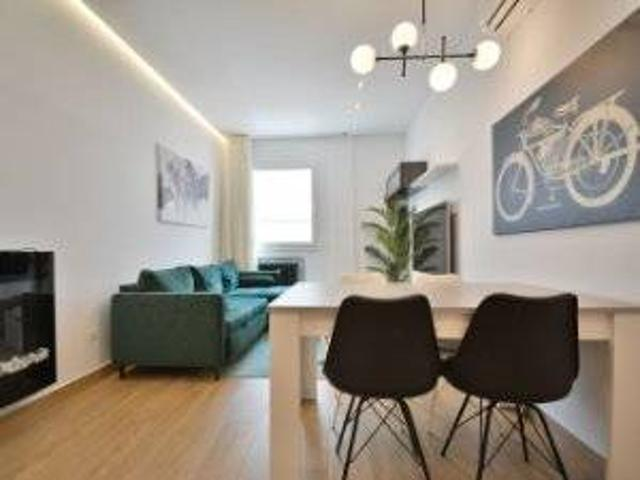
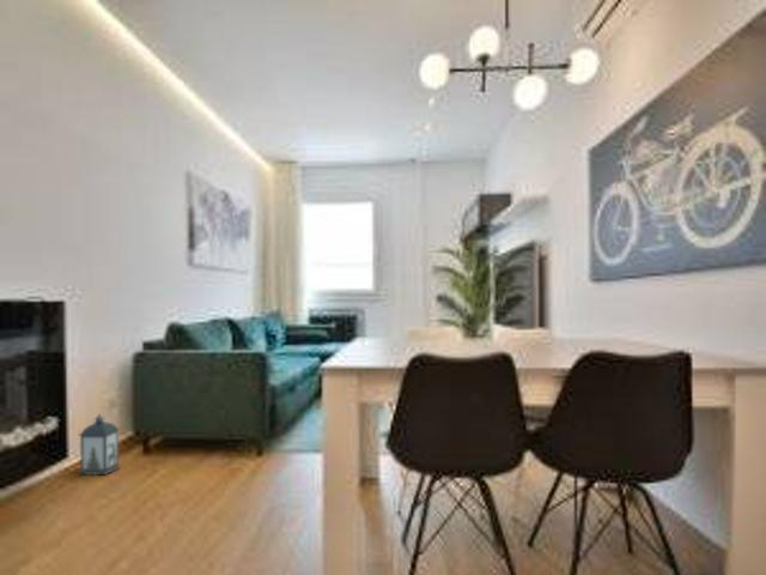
+ lantern (99, 442)
